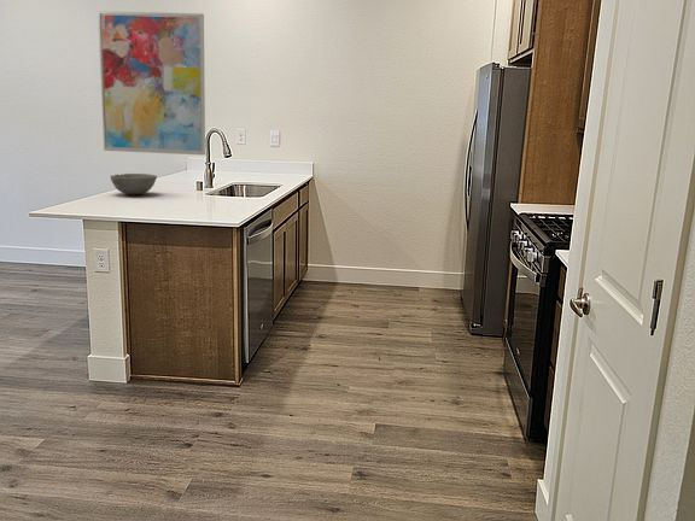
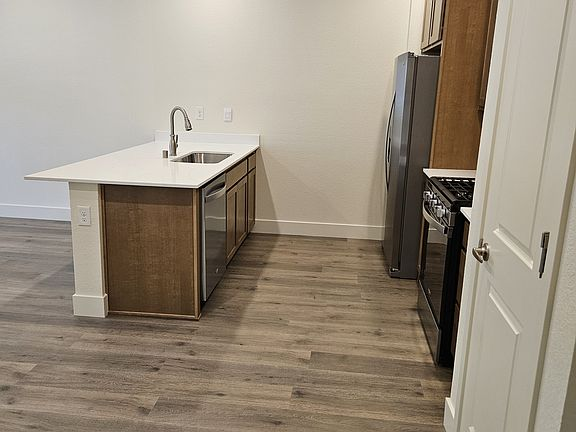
- bowl (134, 185)
- wall art (152, 83)
